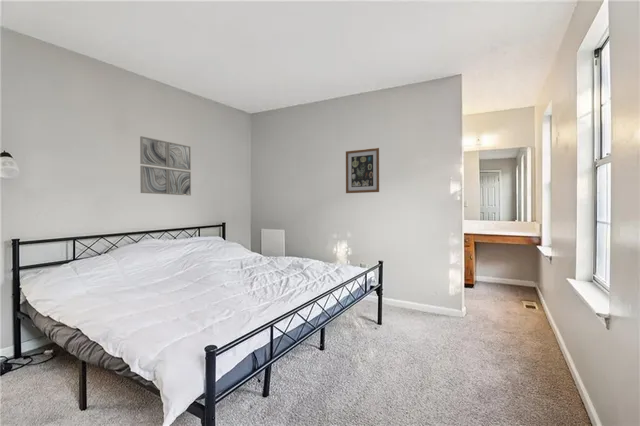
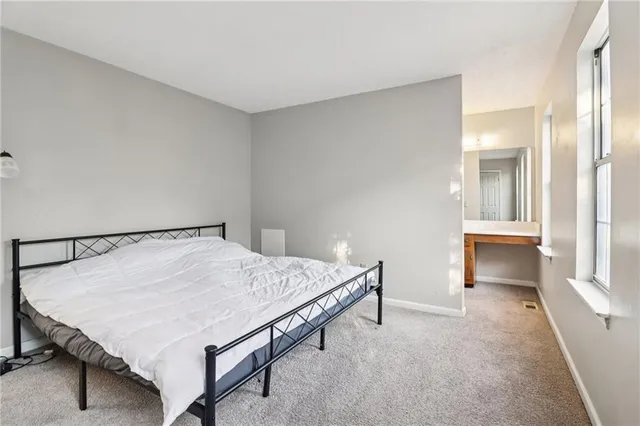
- wall art (362, 171)
- wall art (167, 167)
